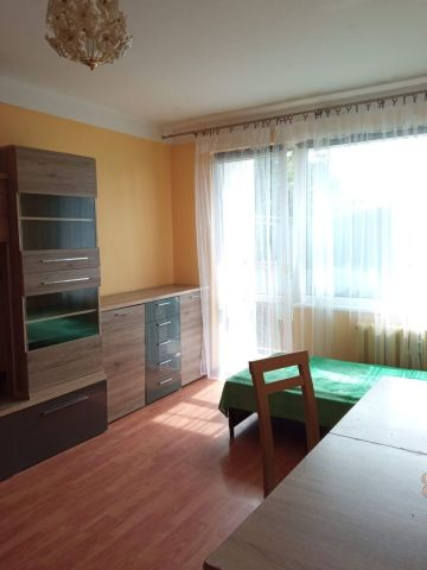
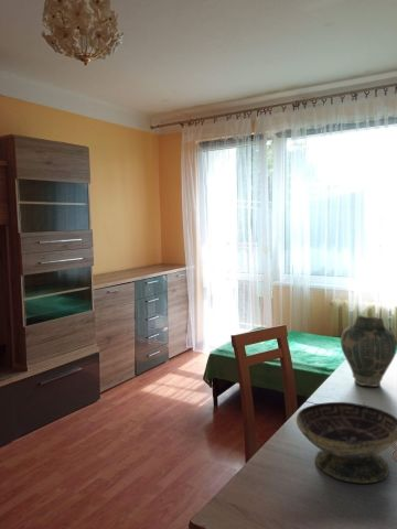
+ vase (367, 349)
+ decorative bowl (346, 440)
